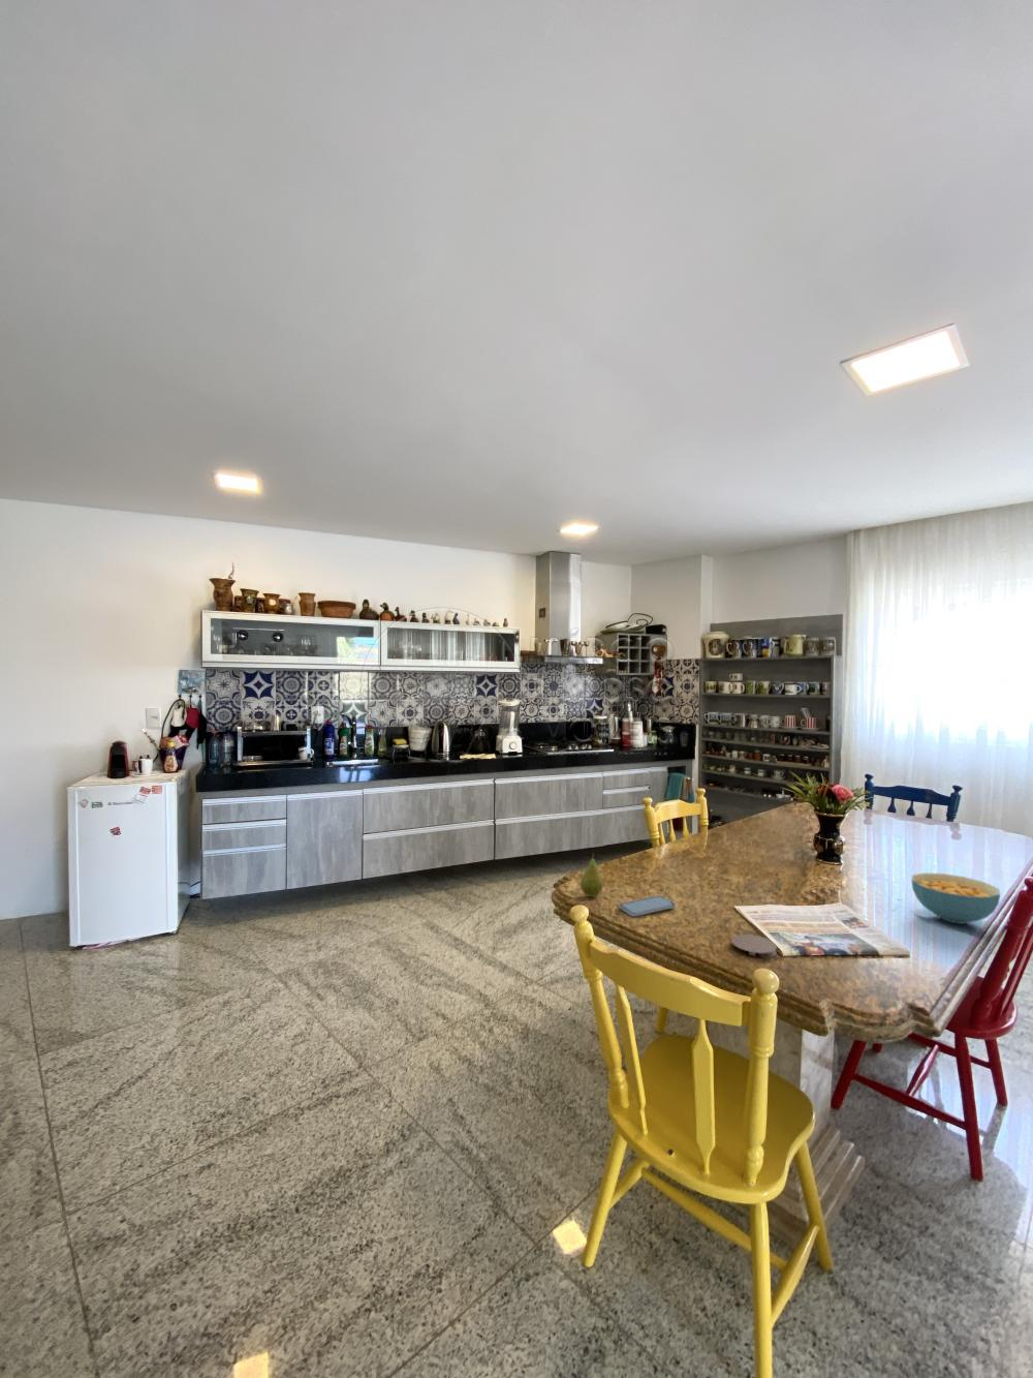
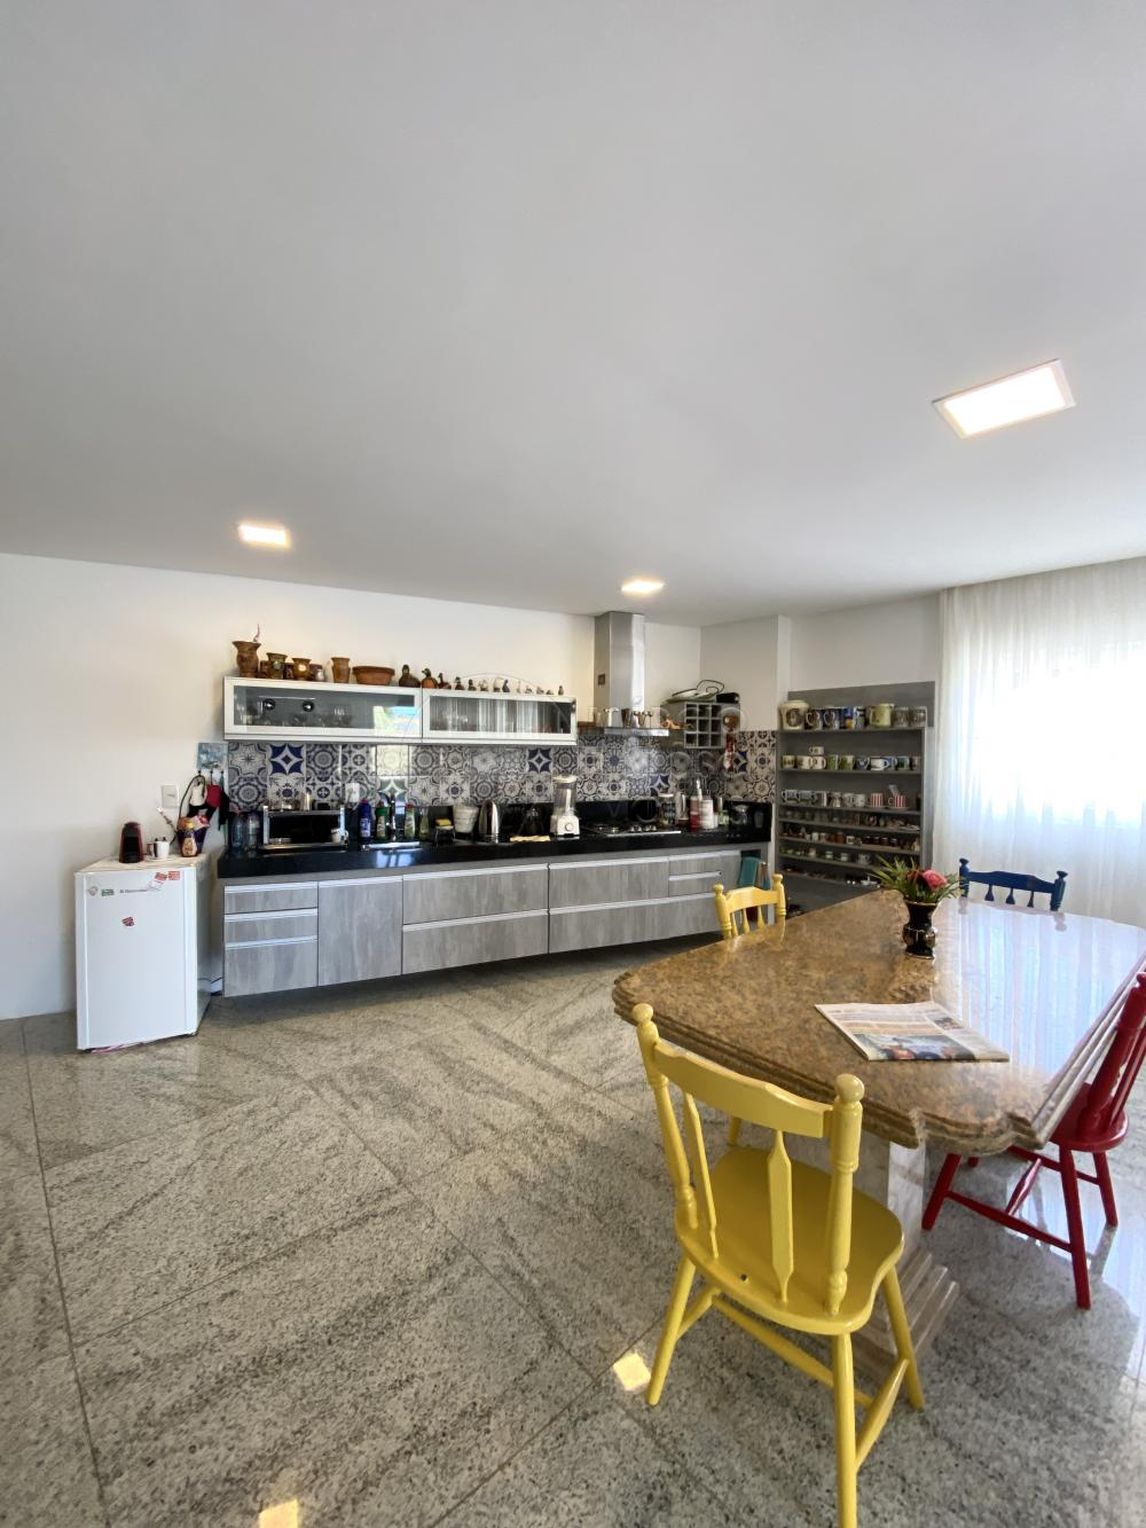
- cereal bowl (954, 901)
- smartphone (647, 906)
- coaster (753, 946)
- fruit (591, 875)
